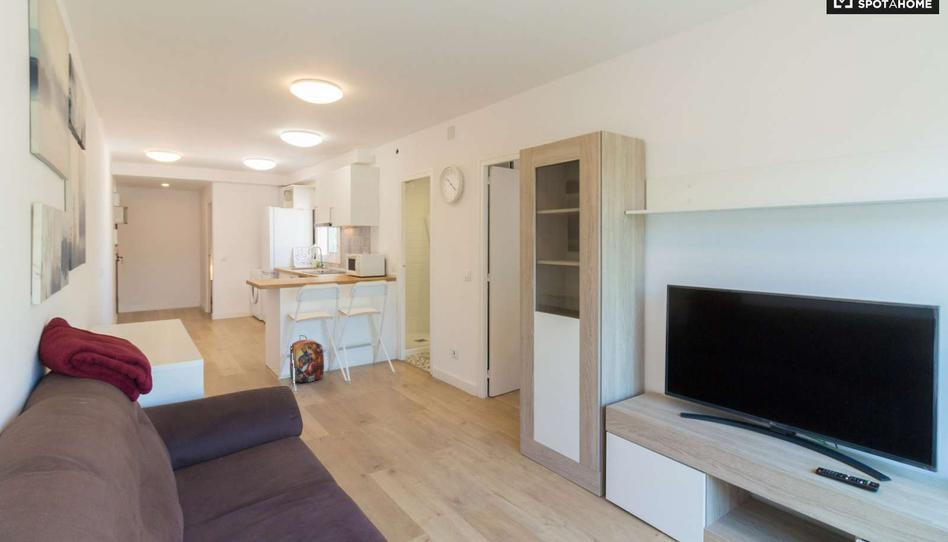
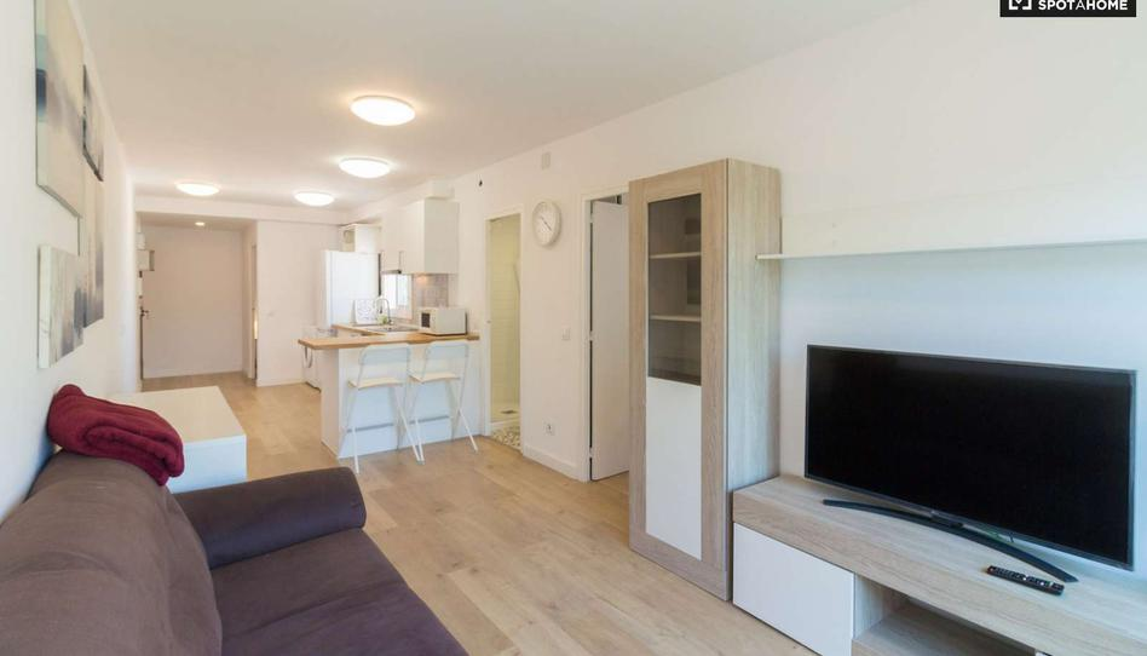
- backpack (306, 358)
